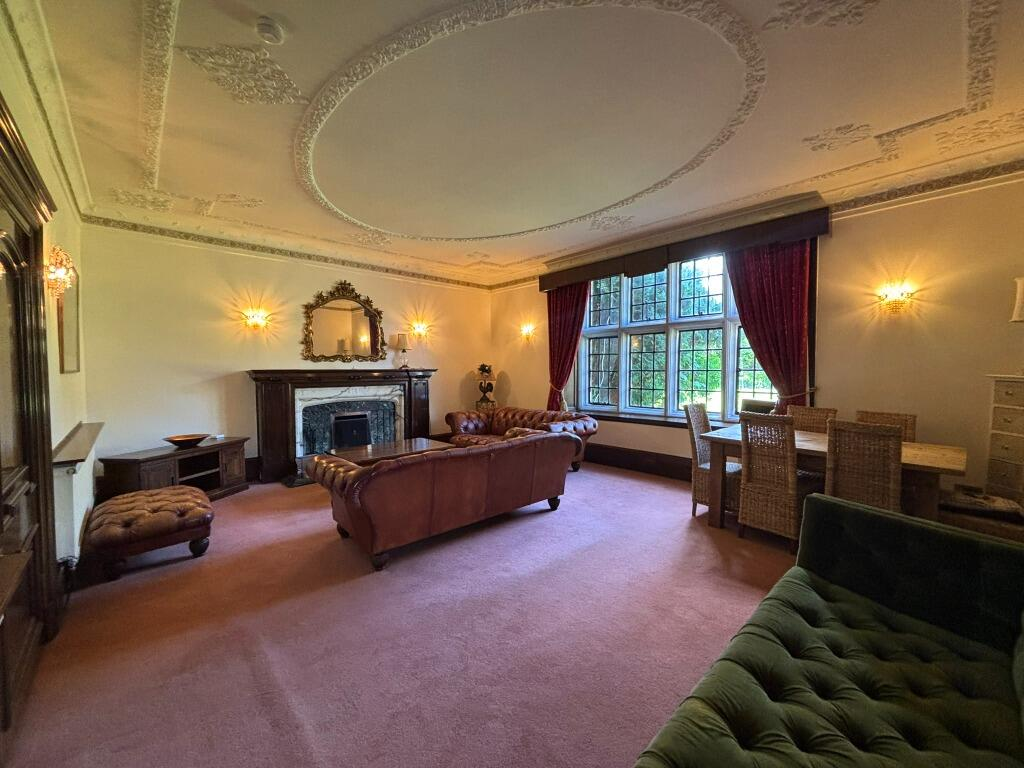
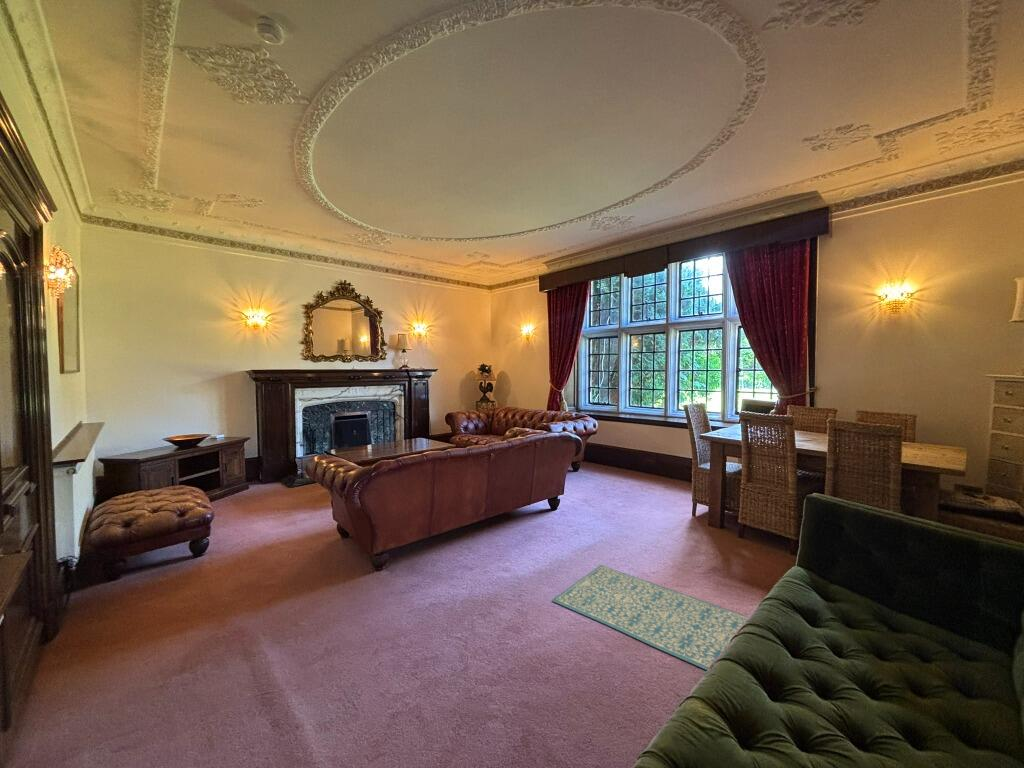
+ rug (670, 617)
